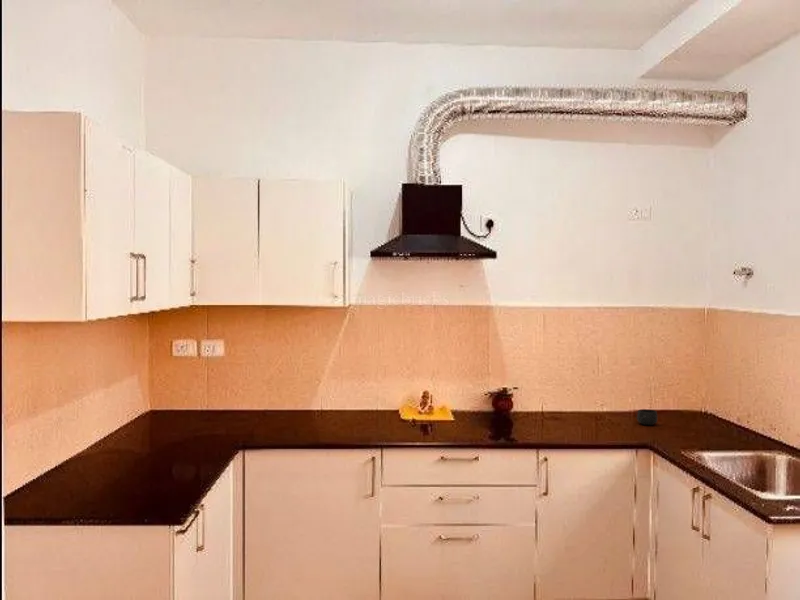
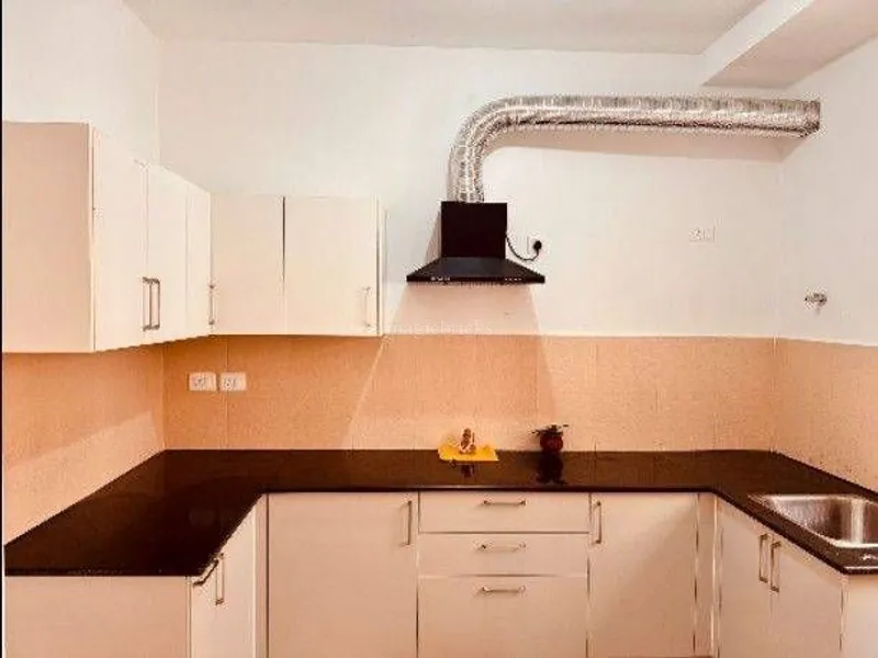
- mug (645, 417)
